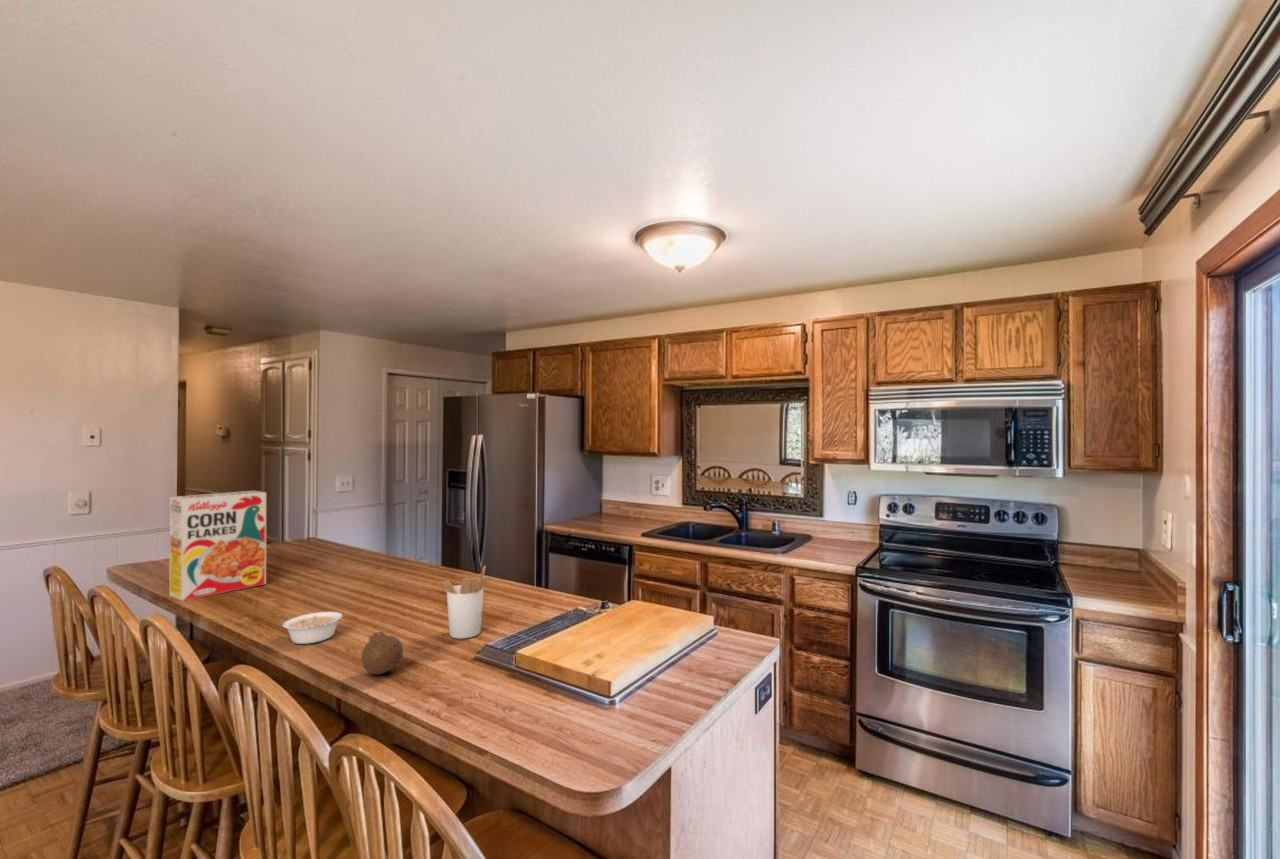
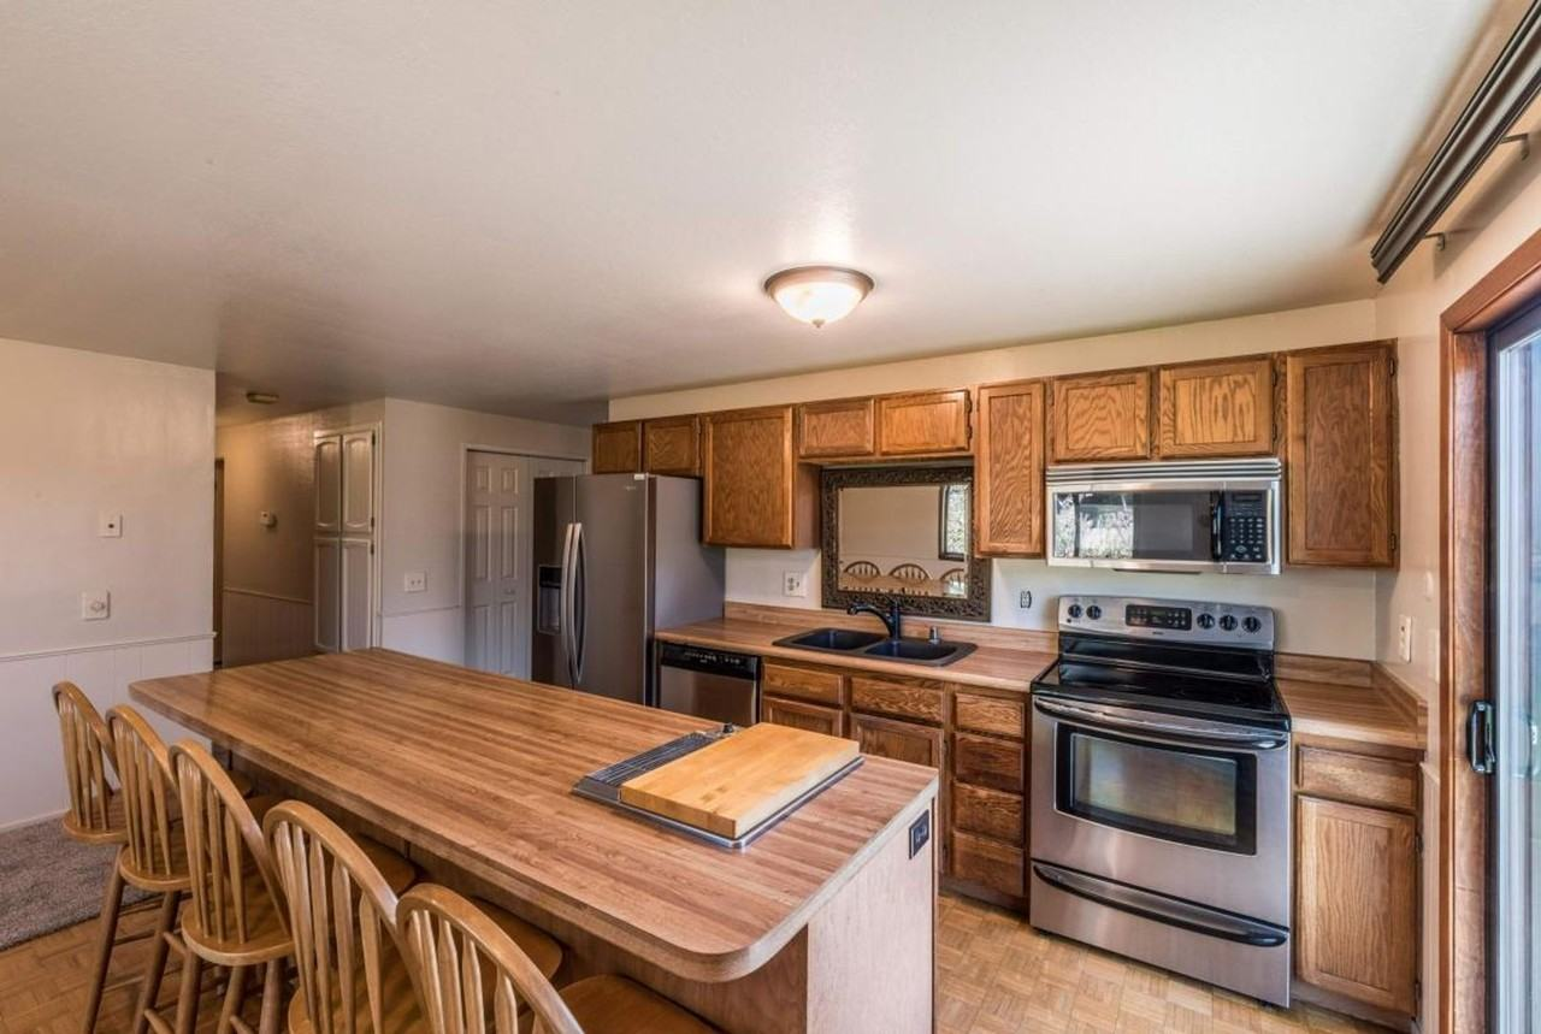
- legume (315, 626)
- fruit (382, 653)
- cereal box (219, 542)
- utensil holder (468, 602)
